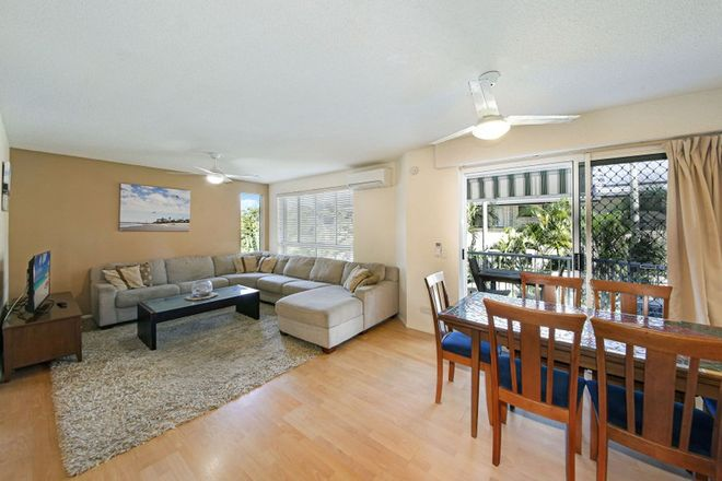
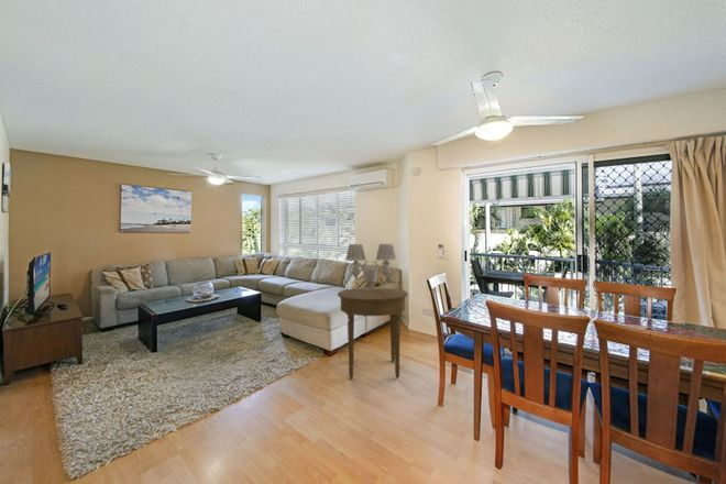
+ wall sconce (370, 268)
+ side table (373, 315)
